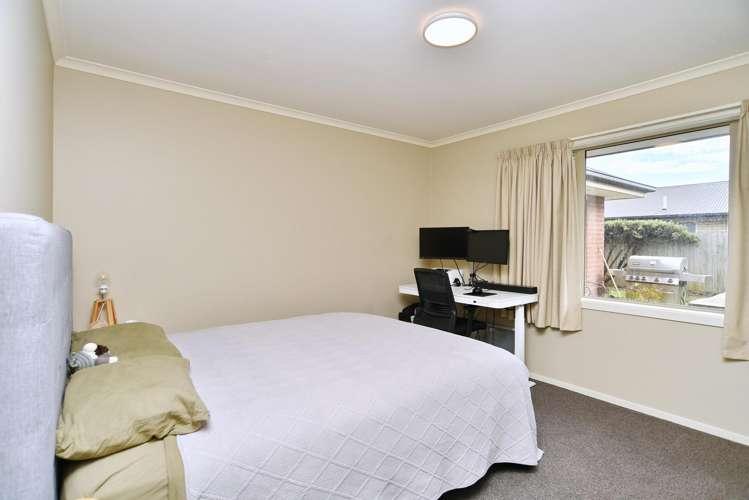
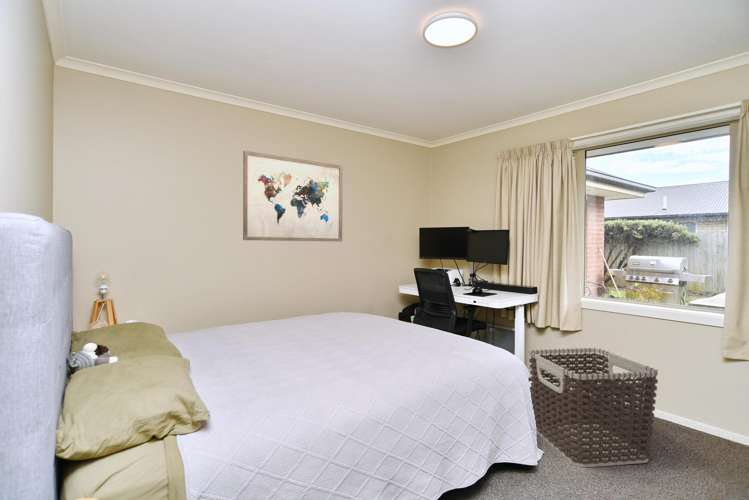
+ clothes hamper (587, 402)
+ wall art (296, 200)
